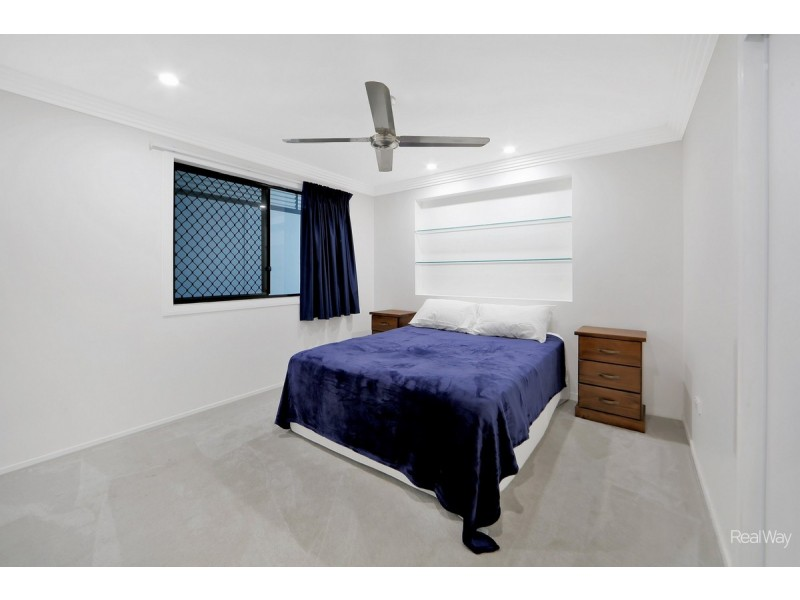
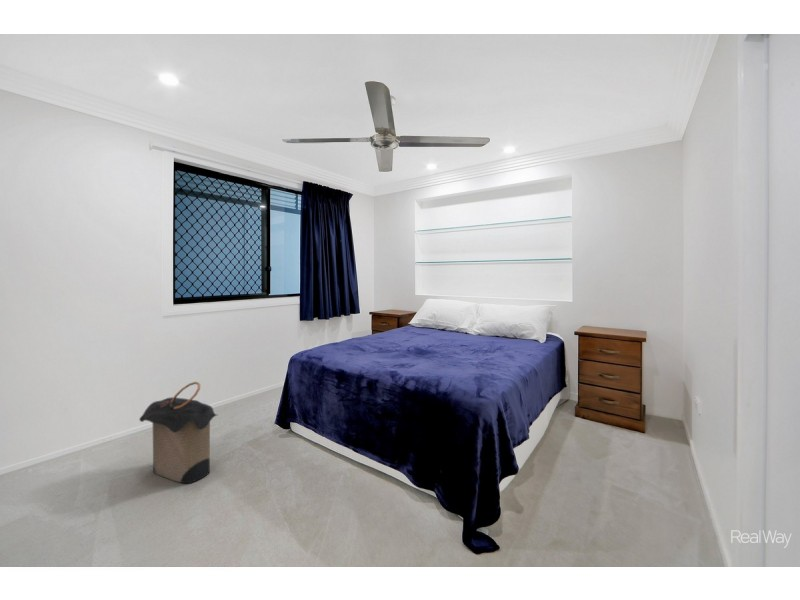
+ laundry hamper (178, 427)
